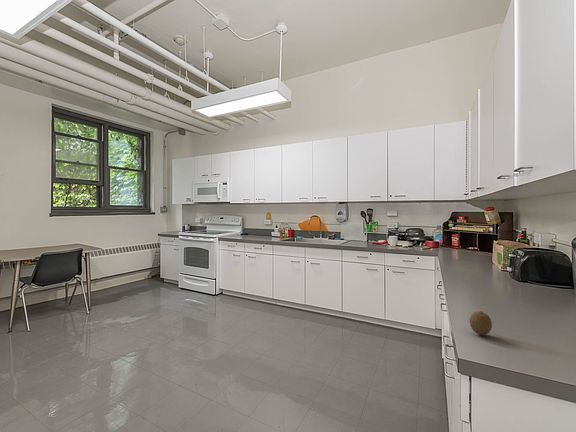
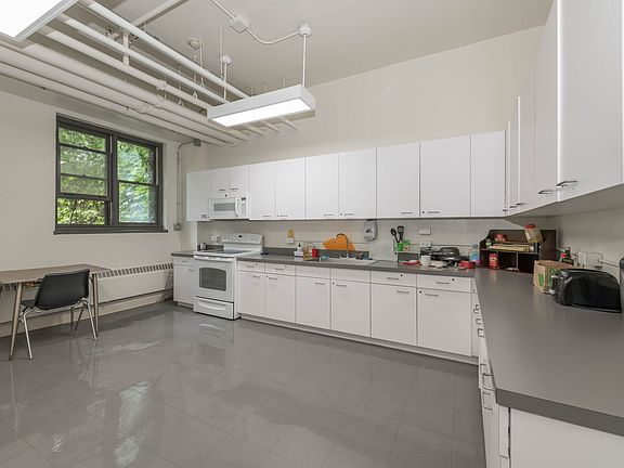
- fruit (480, 322)
